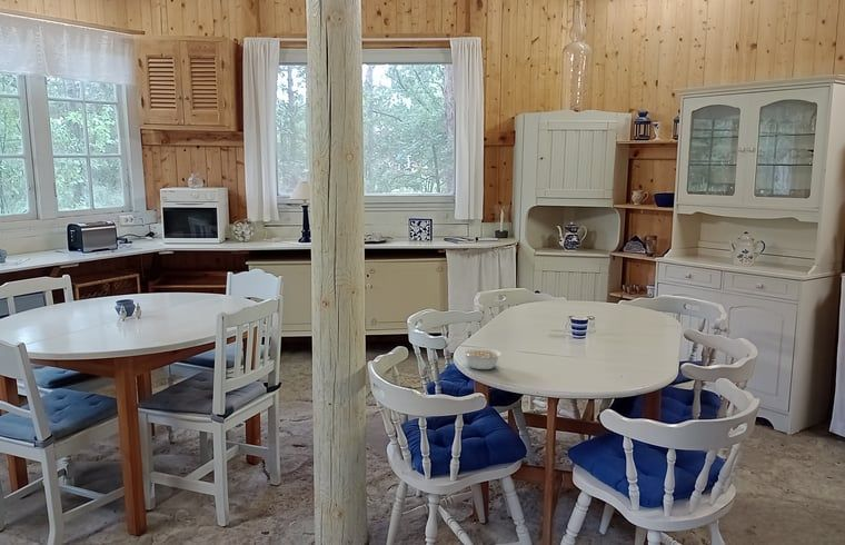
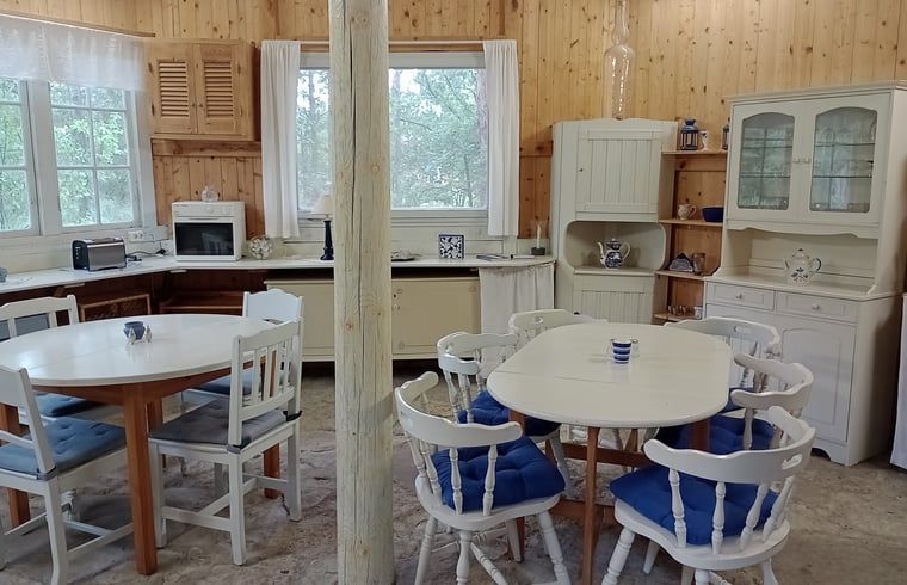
- legume (483, 358)
